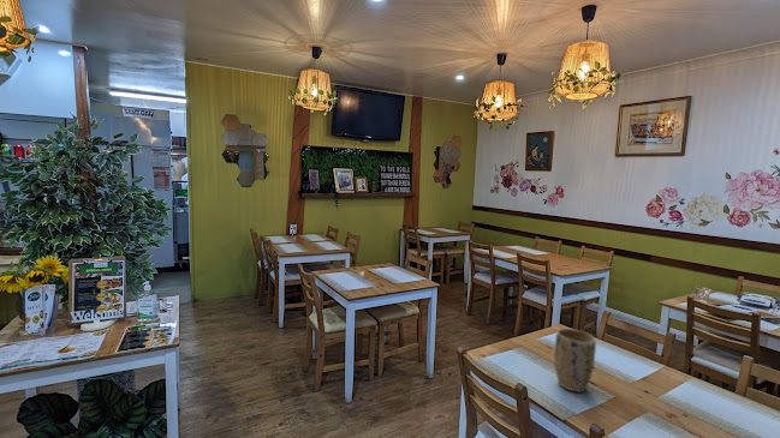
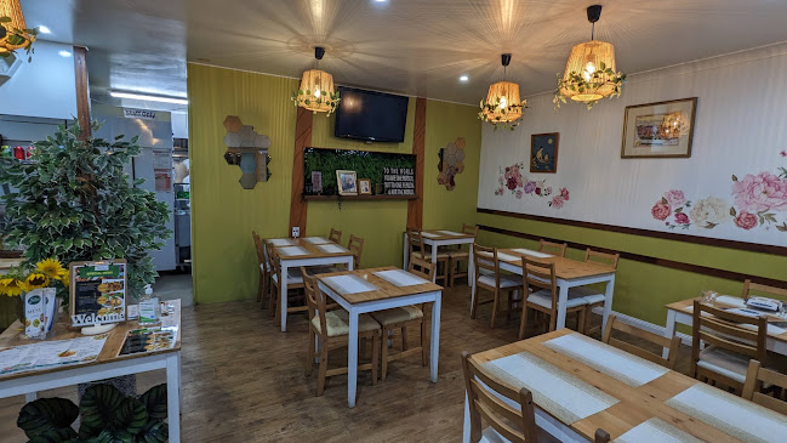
- plant pot (573, 360)
